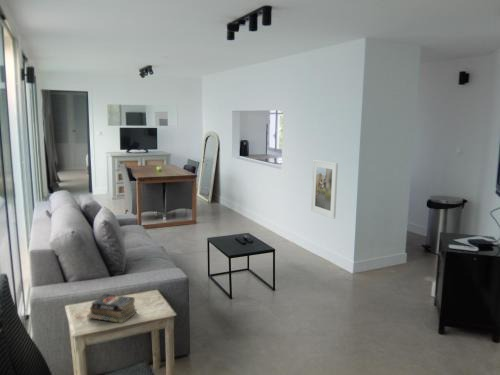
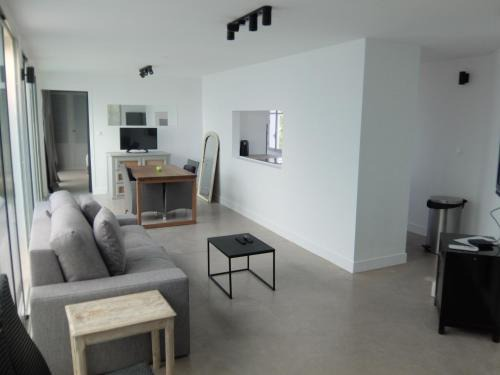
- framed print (323, 188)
- books (112, 307)
